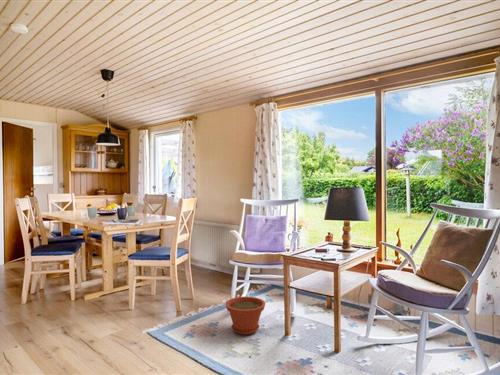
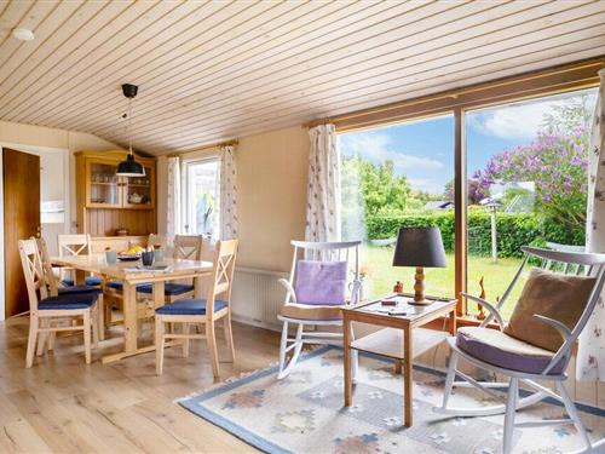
- plant pot (245, 316)
